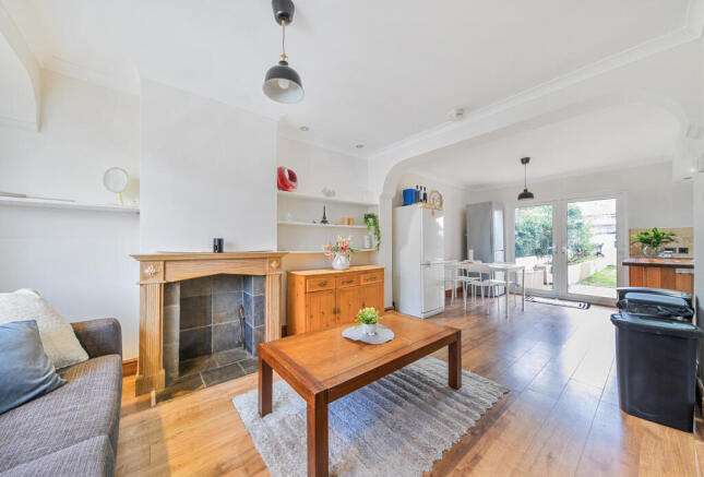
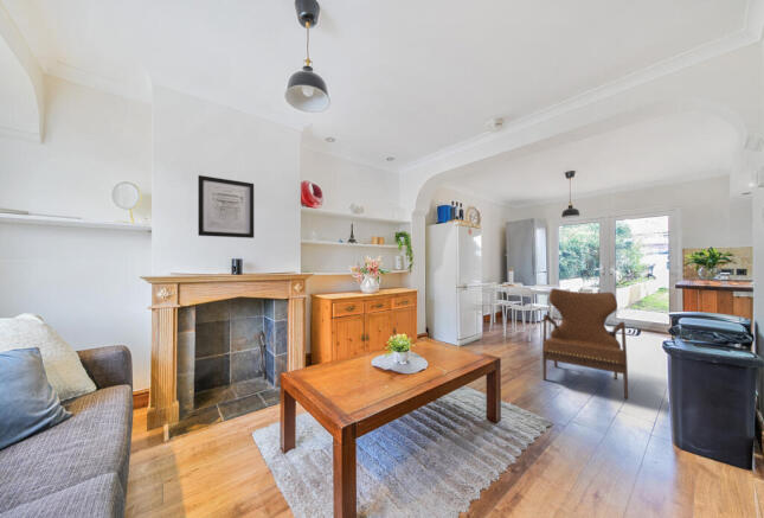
+ wall art (227, 207)
+ armchair (582, 335)
